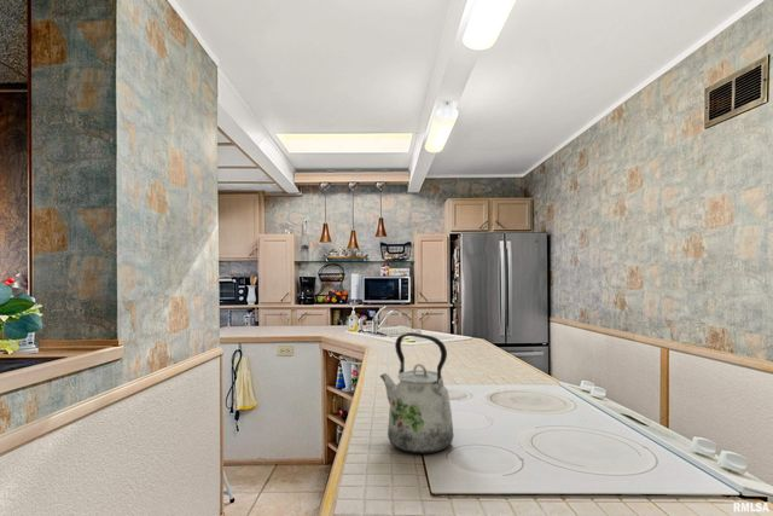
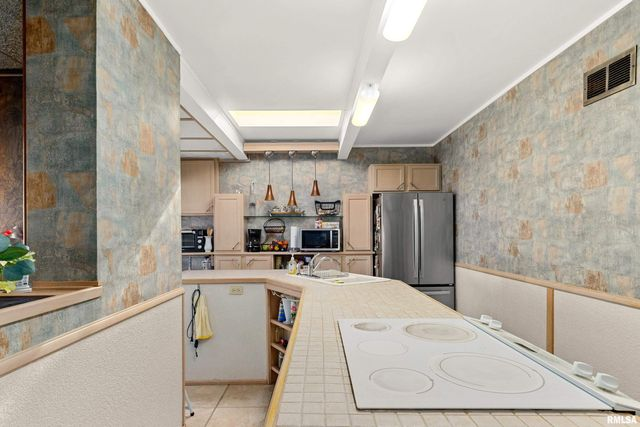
- kettle (411, 387)
